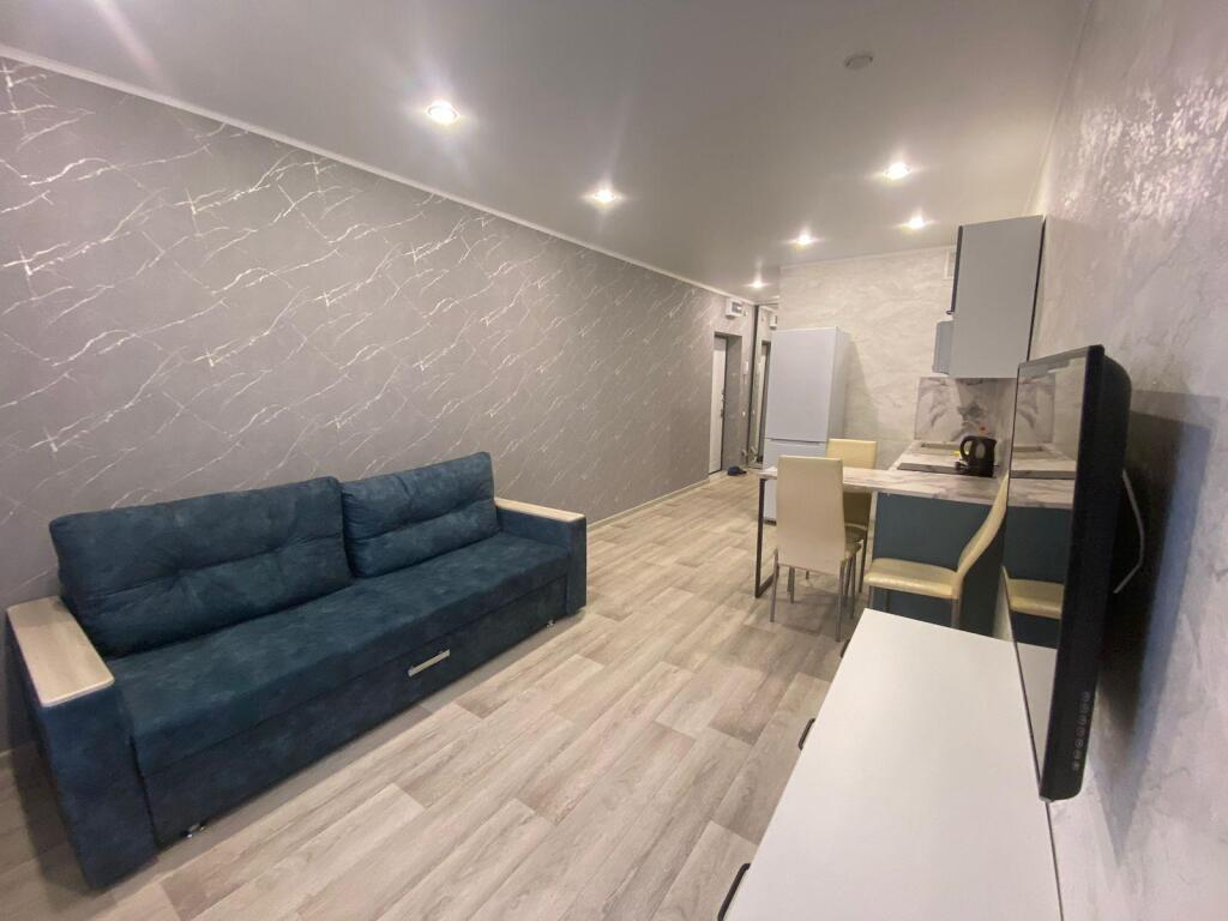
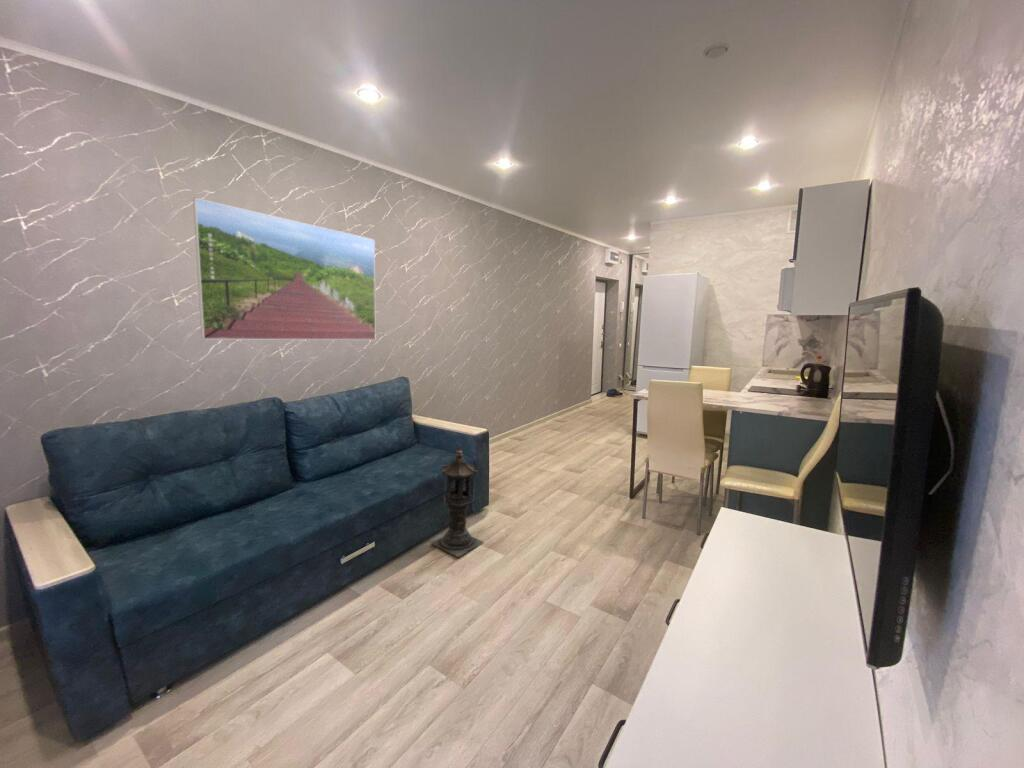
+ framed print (300, 281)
+ lantern (458, 495)
